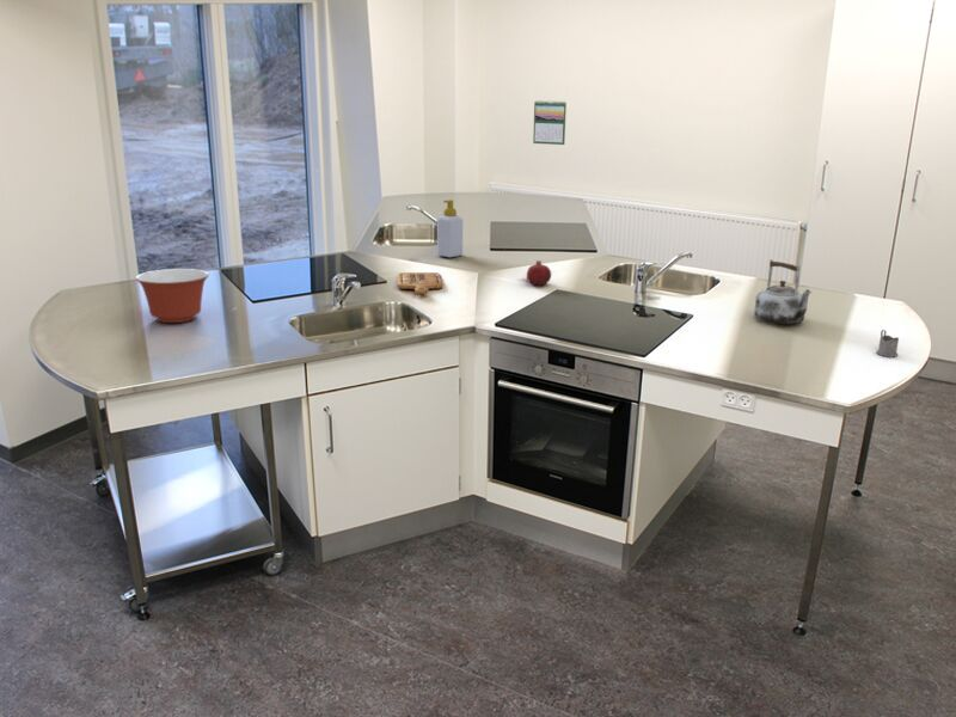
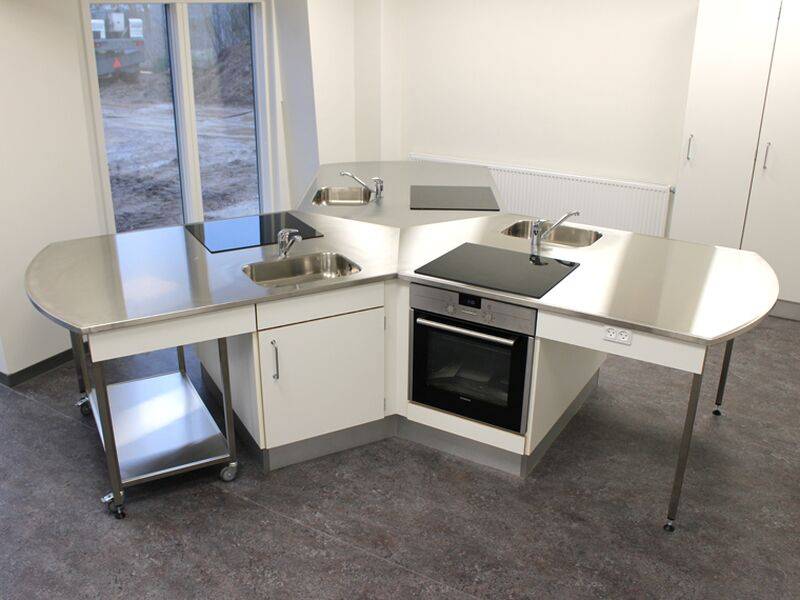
- tea glass holder (888, 339)
- calendar (549, 122)
- mixing bowl (173, 296)
- fruit (538, 272)
- soap bottle (449, 227)
- kettle (786, 293)
- cutting board (419, 282)
